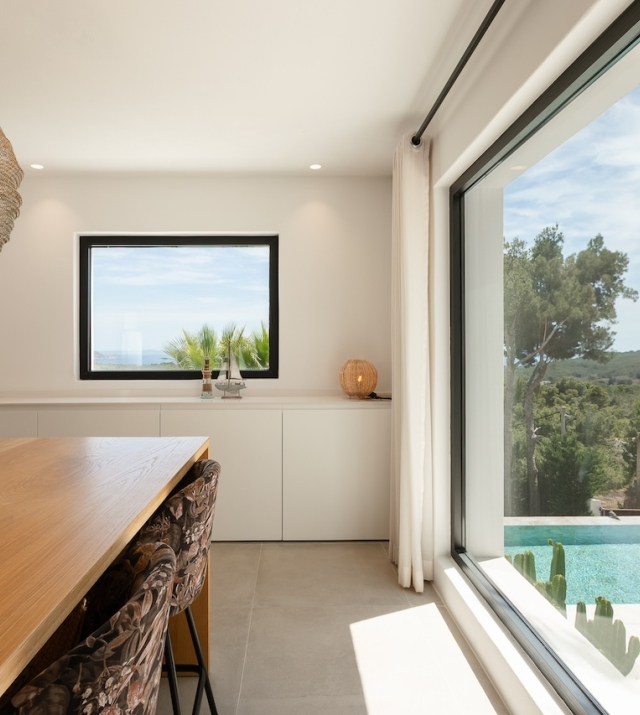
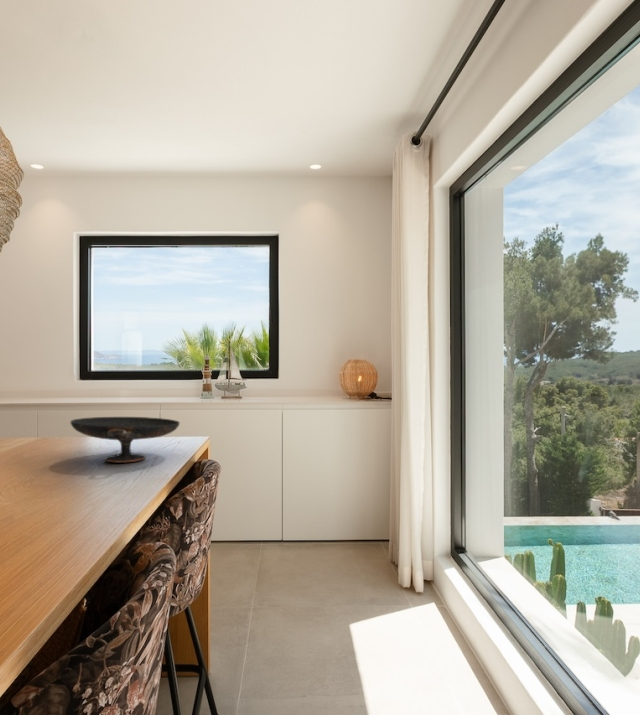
+ decorative bowl (126, 439)
